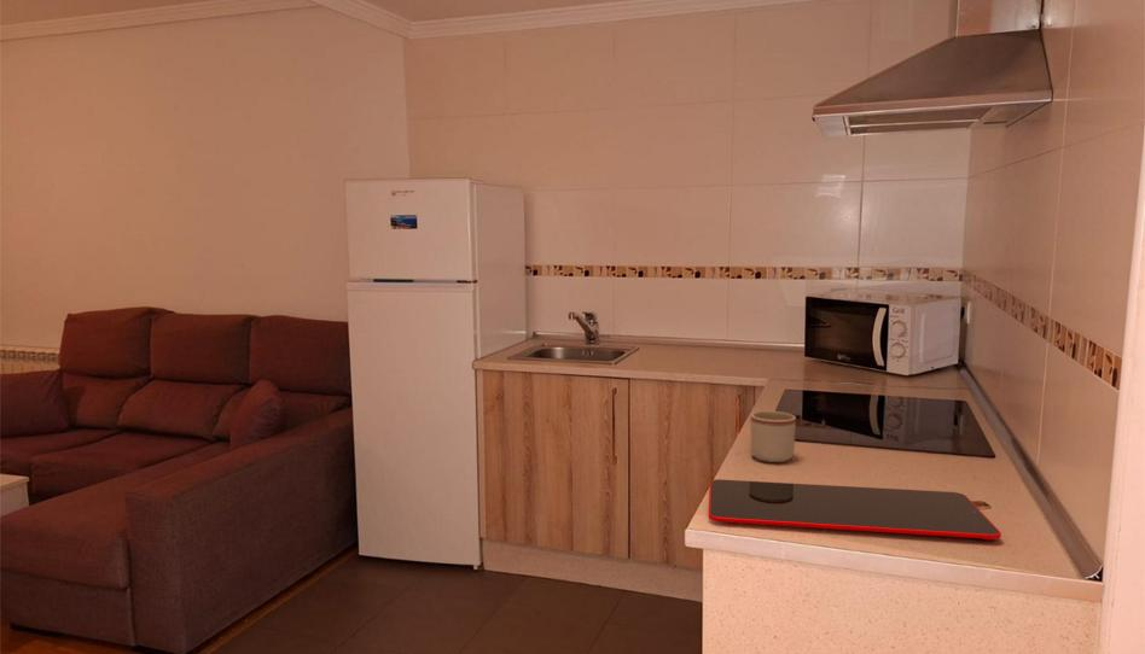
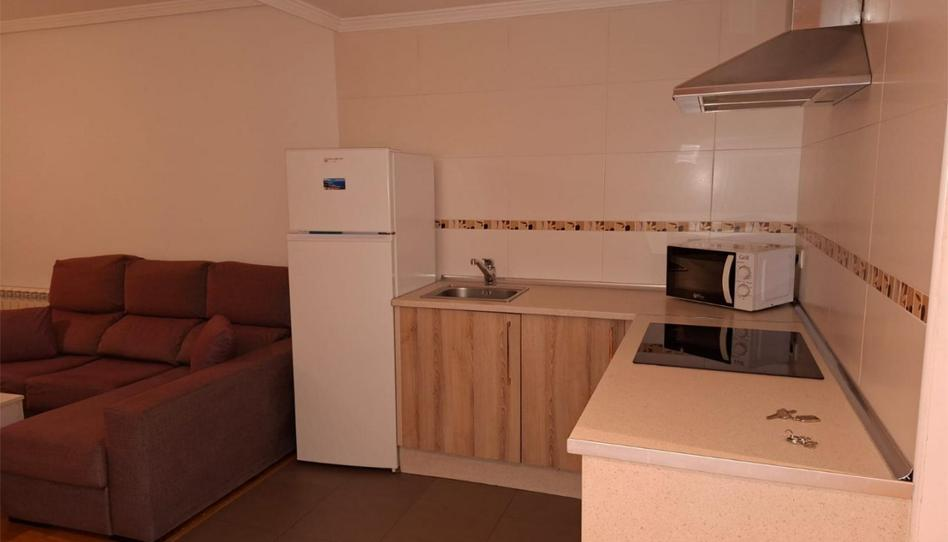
- cutting board (841, 507)
- mug (769, 434)
